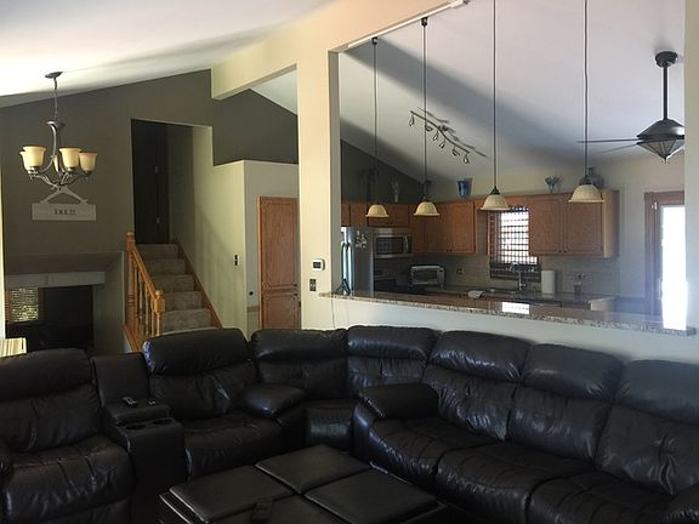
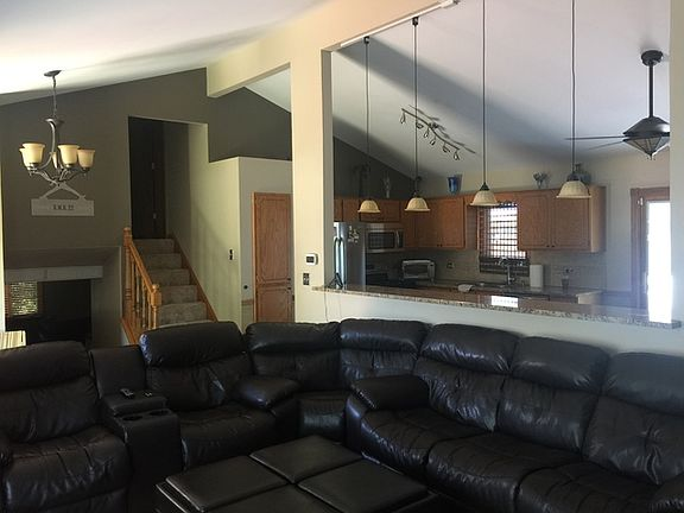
- remote control (262, 509)
